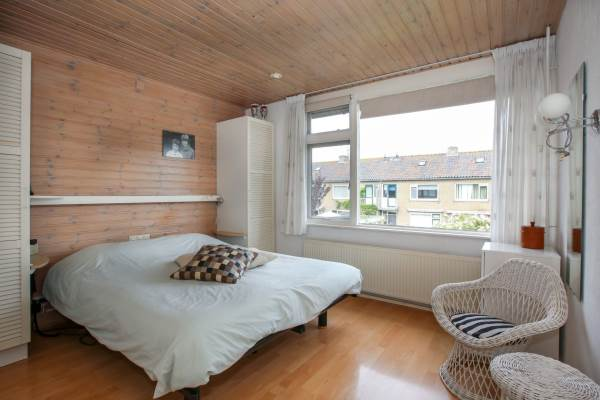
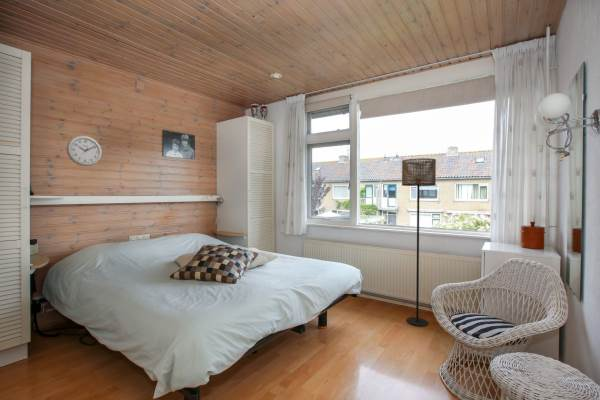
+ wall clock (85, 150)
+ floor lamp (417, 241)
